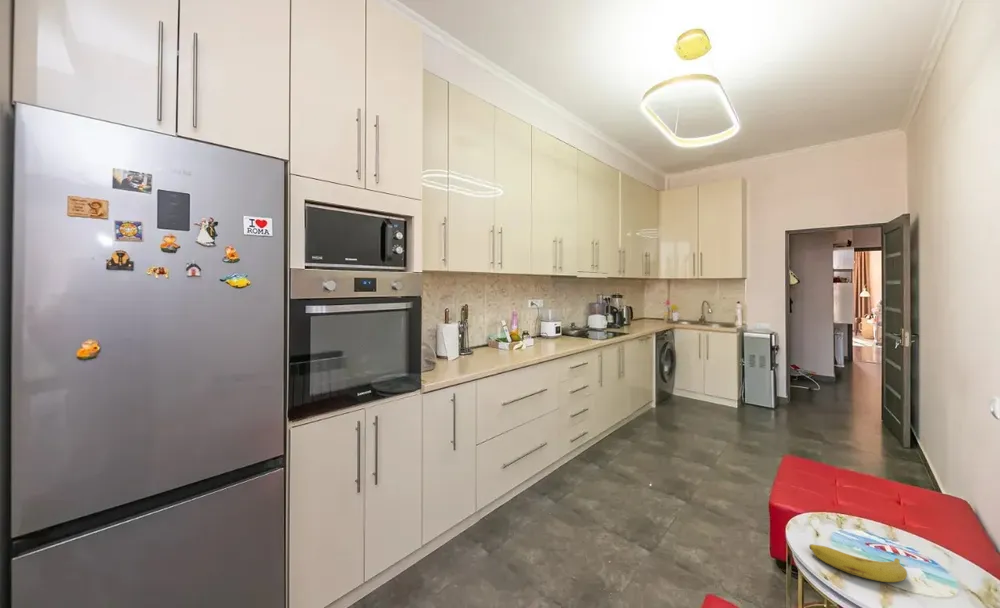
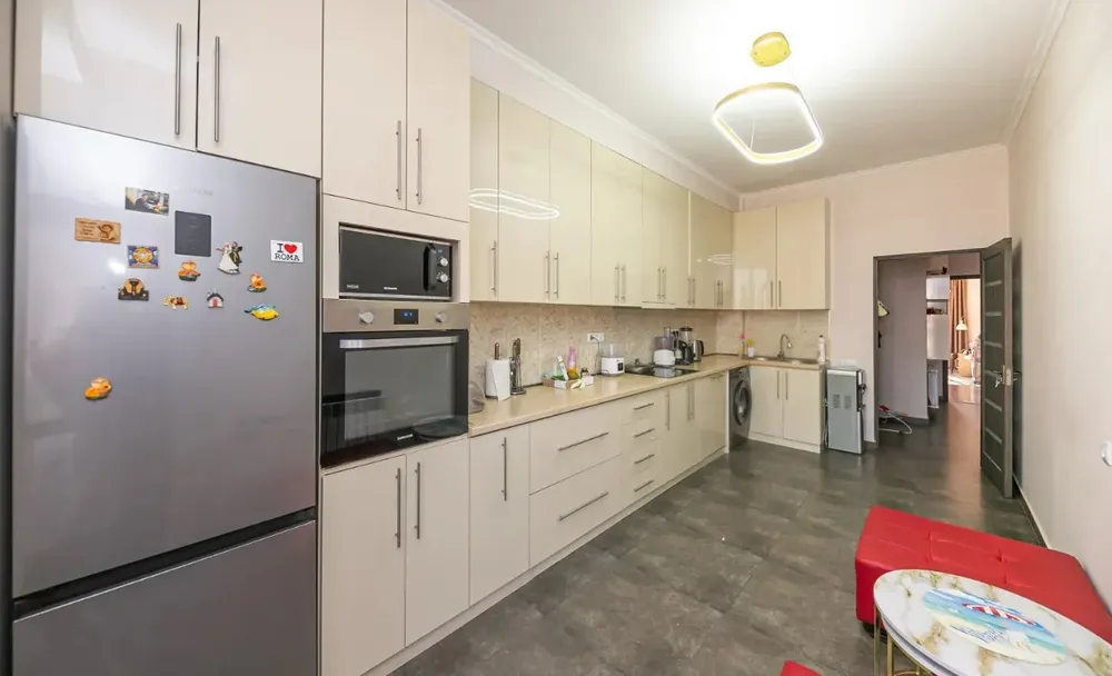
- fruit (857, 557)
